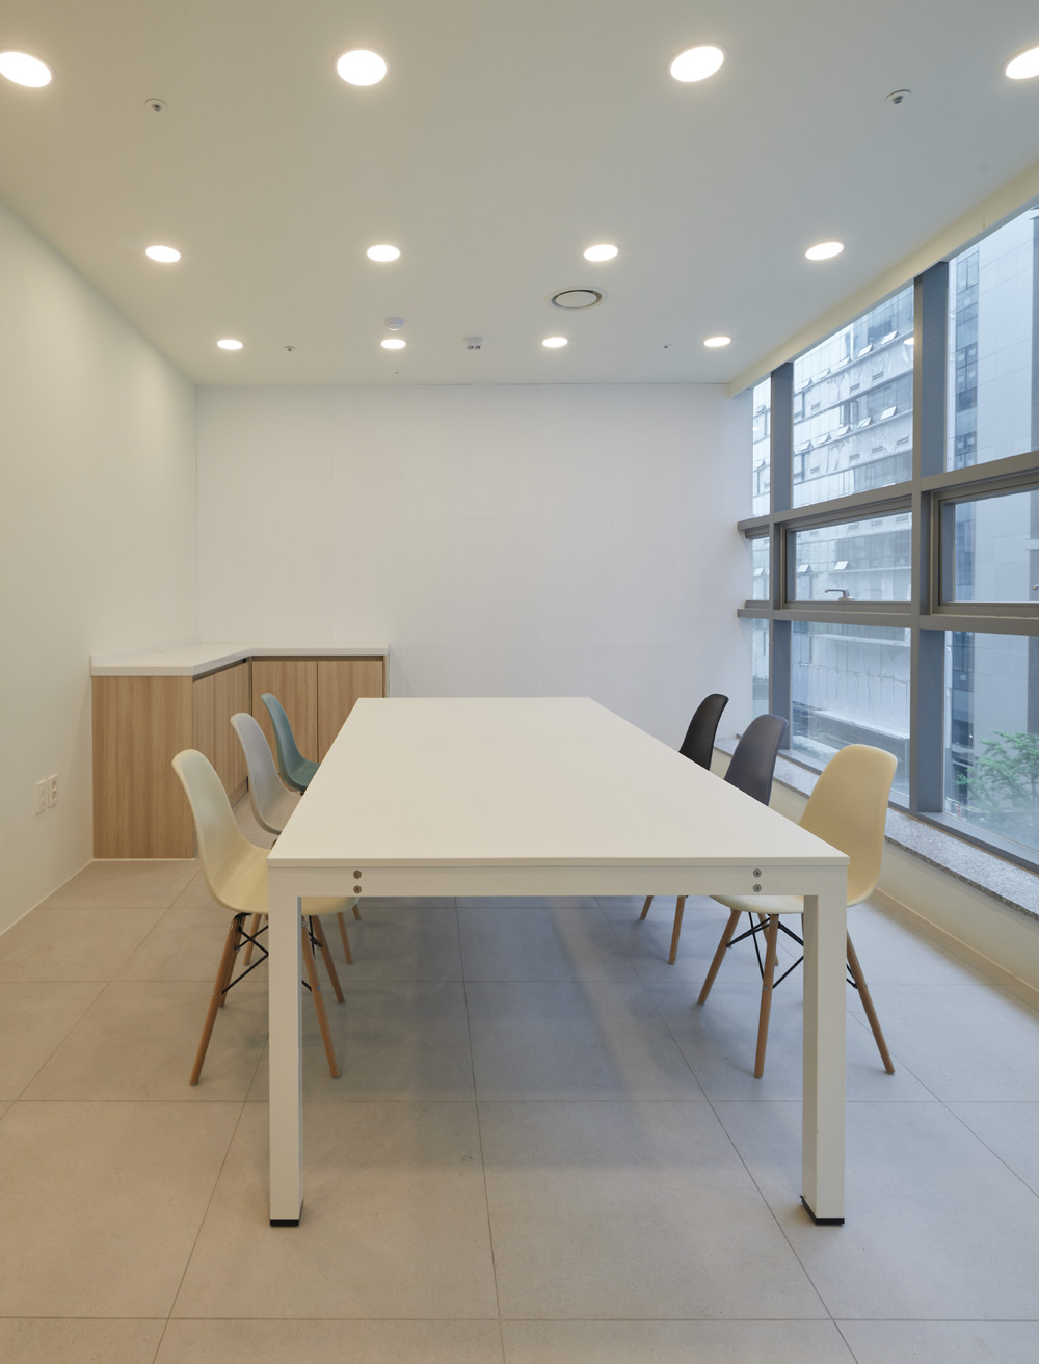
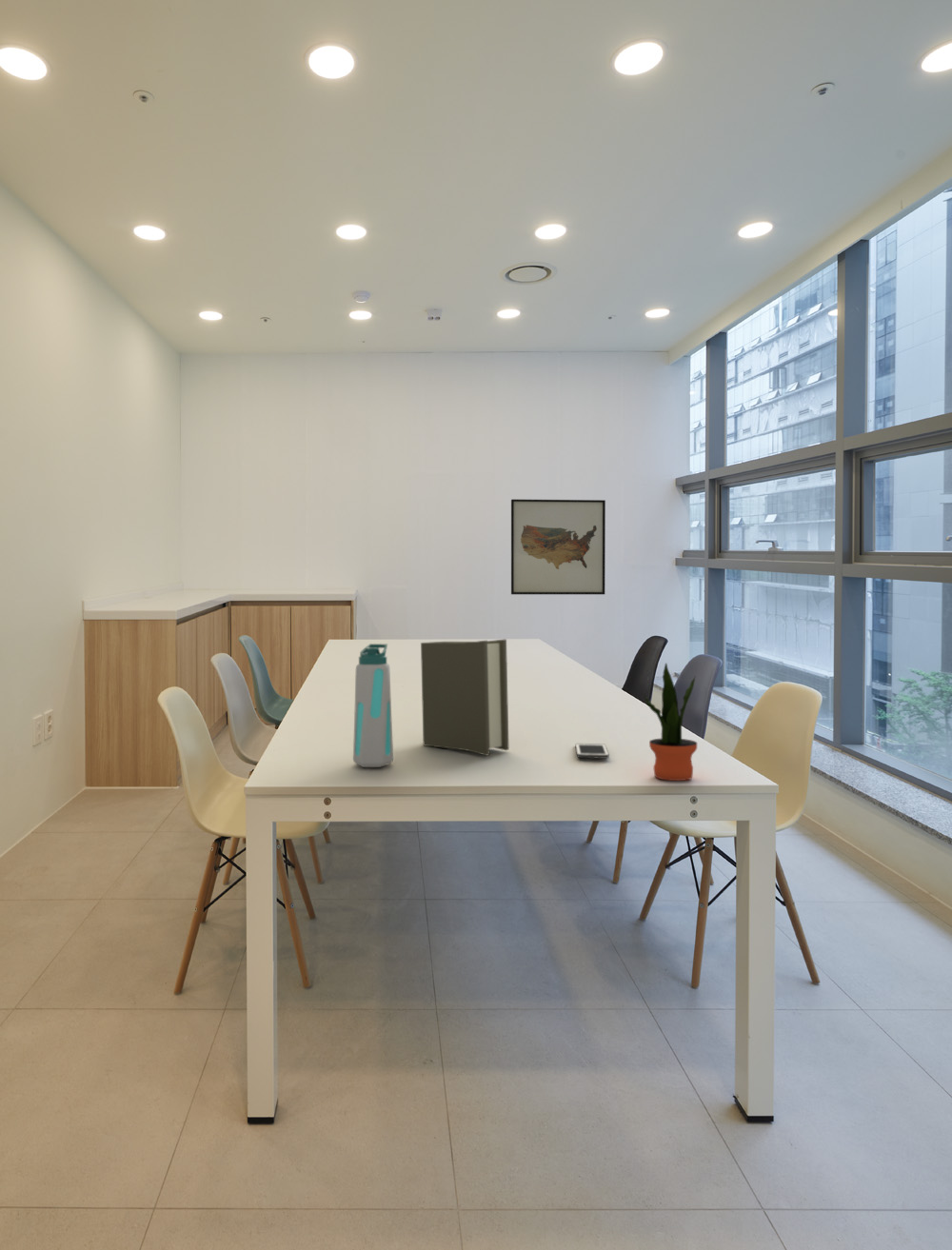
+ water bottle (373, 704)
+ wall art (558, 546)
+ cell phone (591, 750)
+ book (463, 693)
+ potted plant (668, 720)
